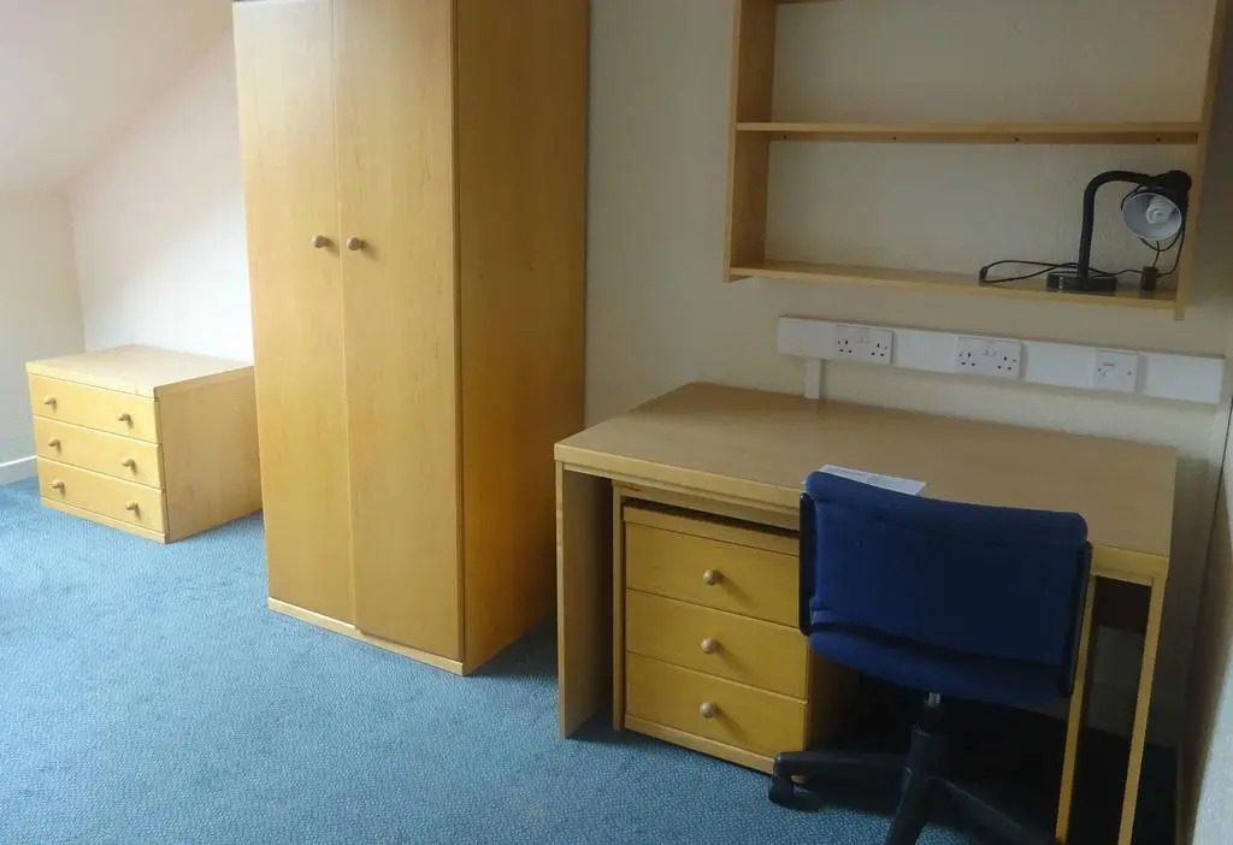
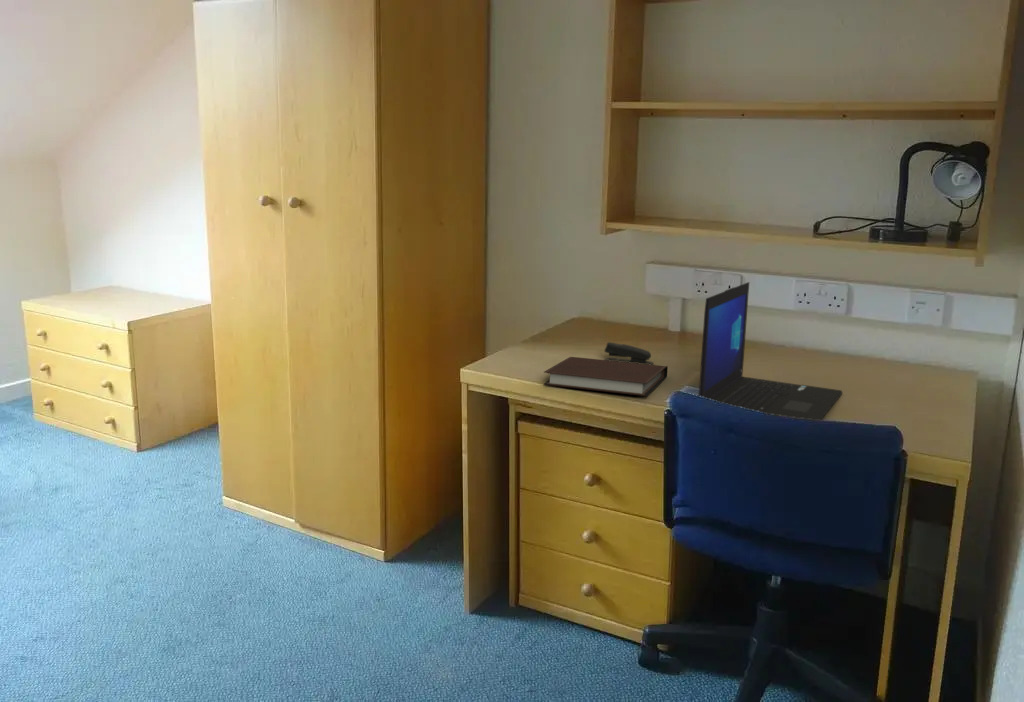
+ notebook (606, 374)
+ laptop (769, 380)
+ stapler (628, 353)
